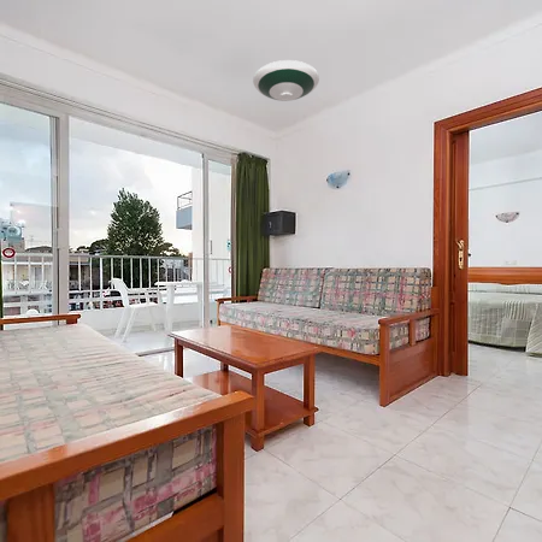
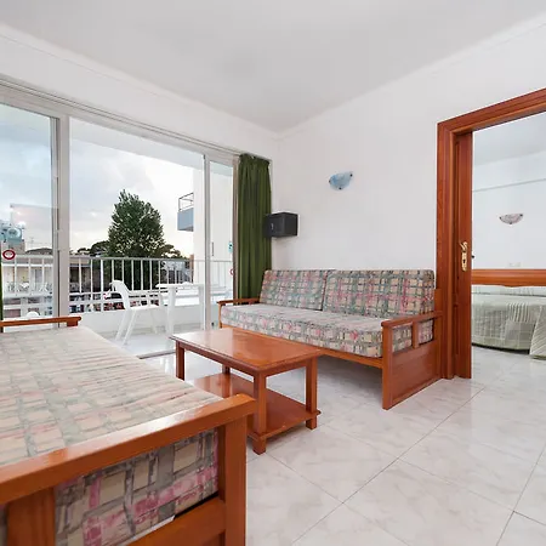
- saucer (285, 89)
